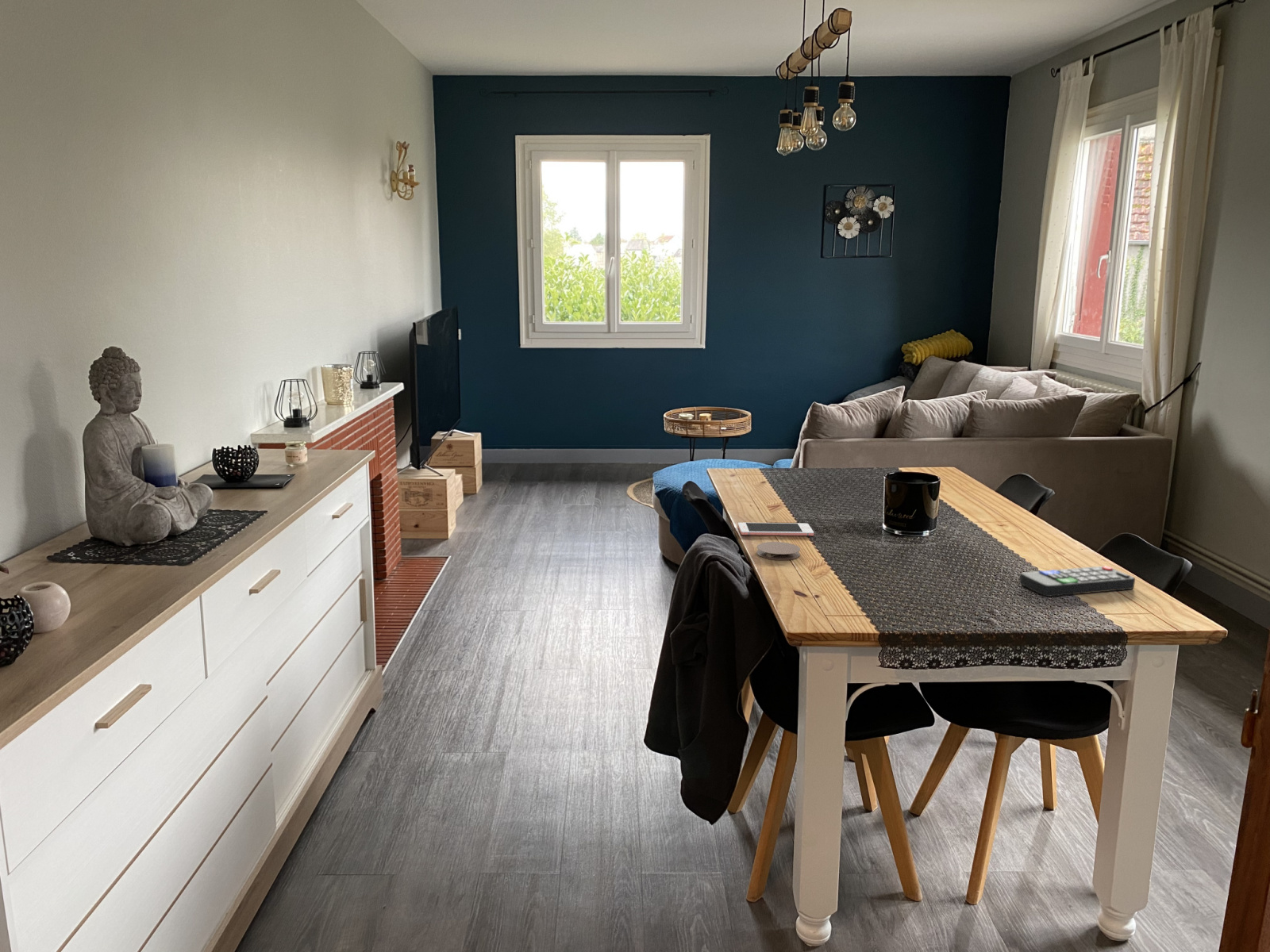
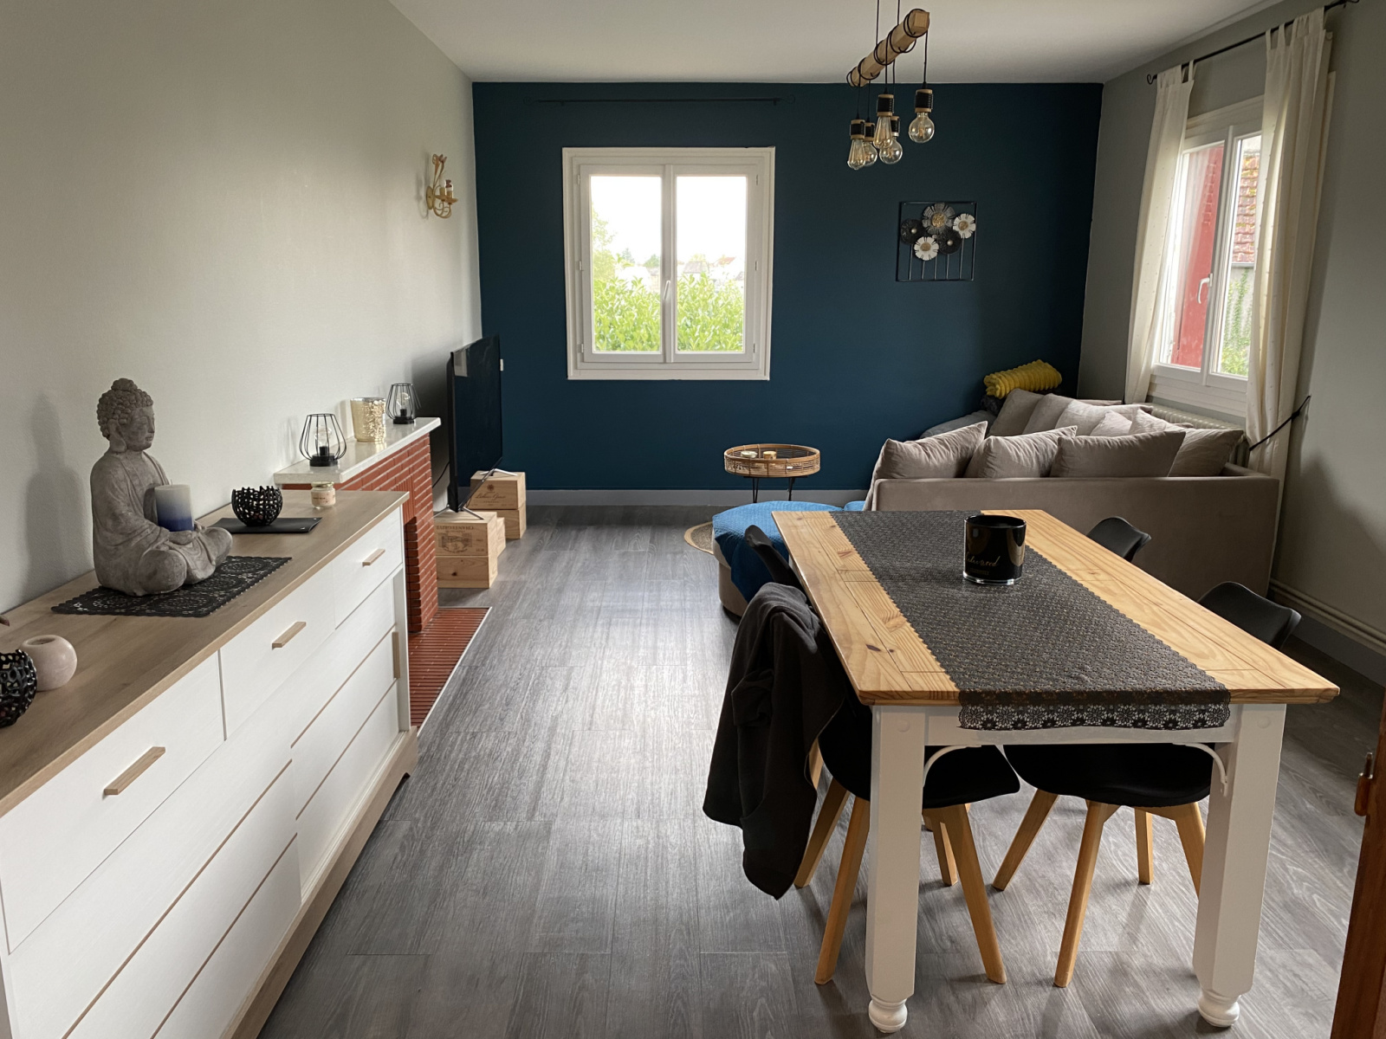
- cell phone (775, 529)
- remote control (1076, 579)
- coaster (778, 551)
